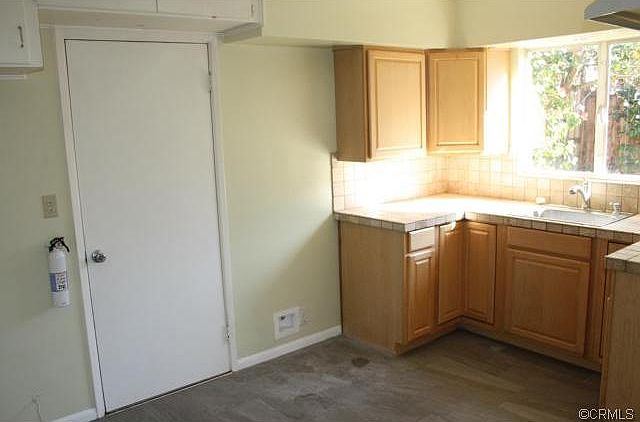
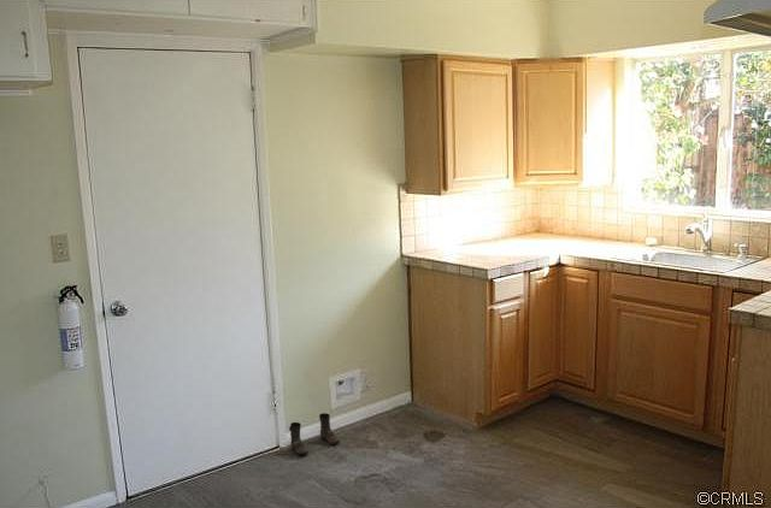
+ boots (320, 433)
